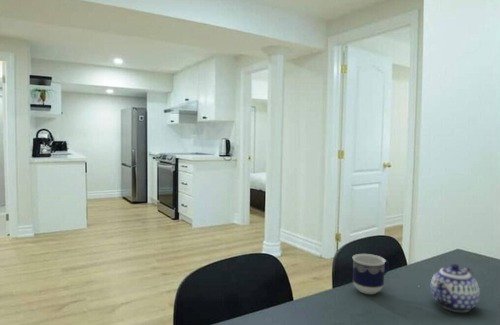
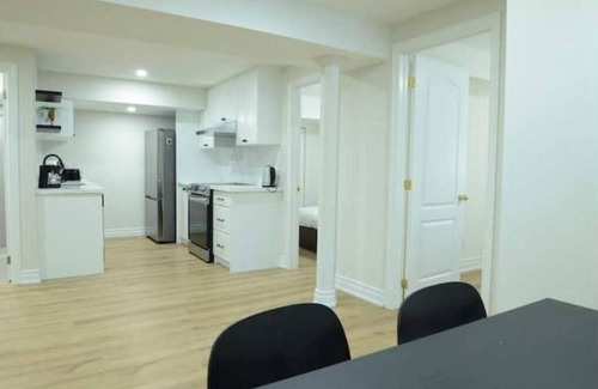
- teapot (454, 285)
- cup (372, 274)
